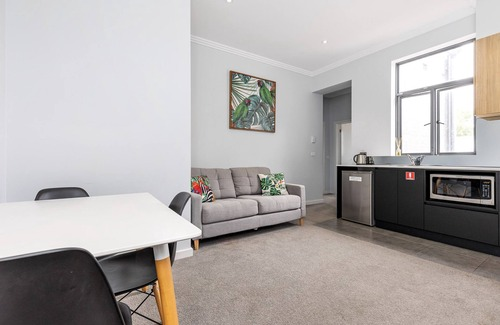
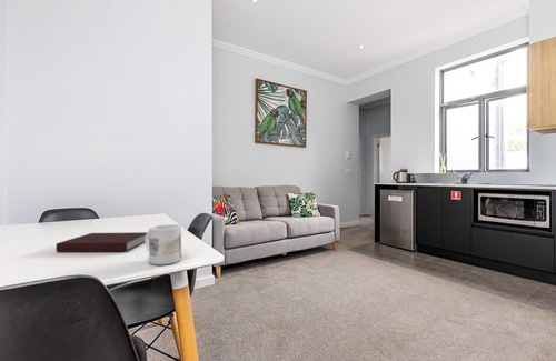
+ mug (163, 242)
+ notebook (107, 241)
